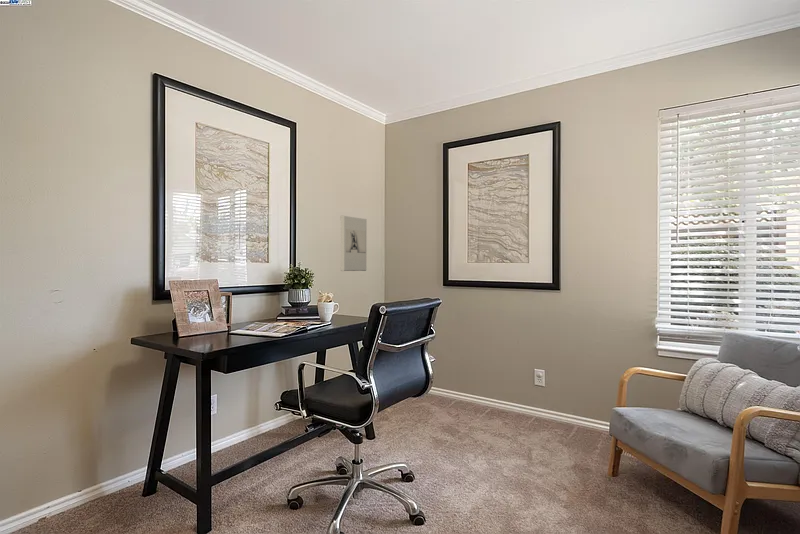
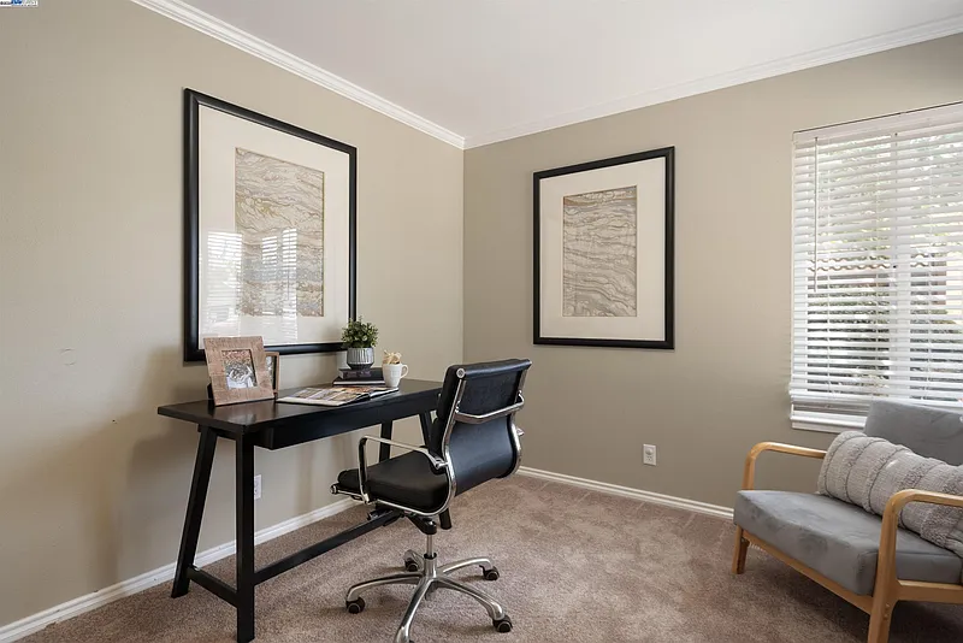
- wall sculpture (353, 244)
